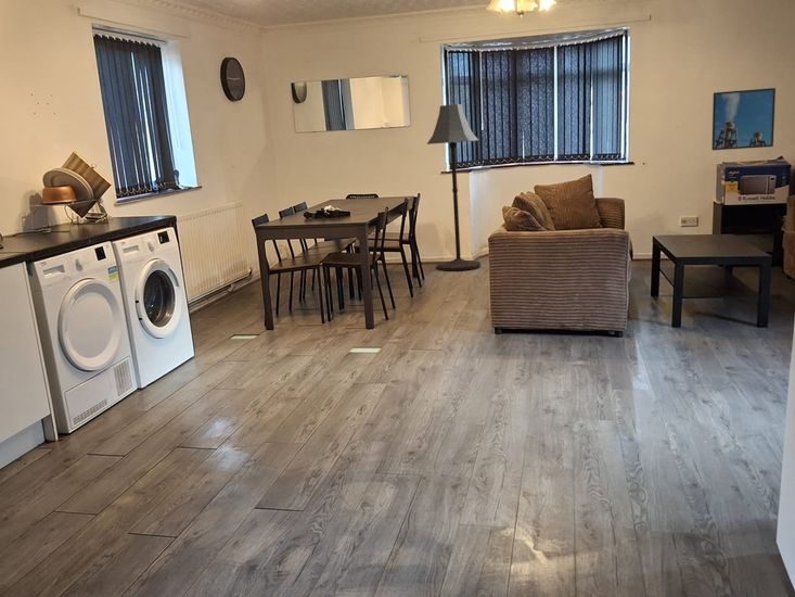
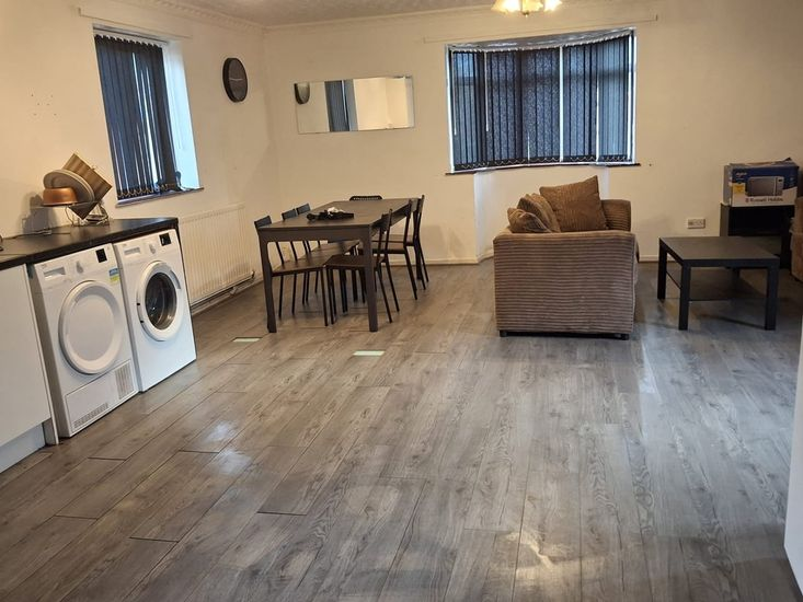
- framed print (743, 119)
- floor lamp (454, 188)
